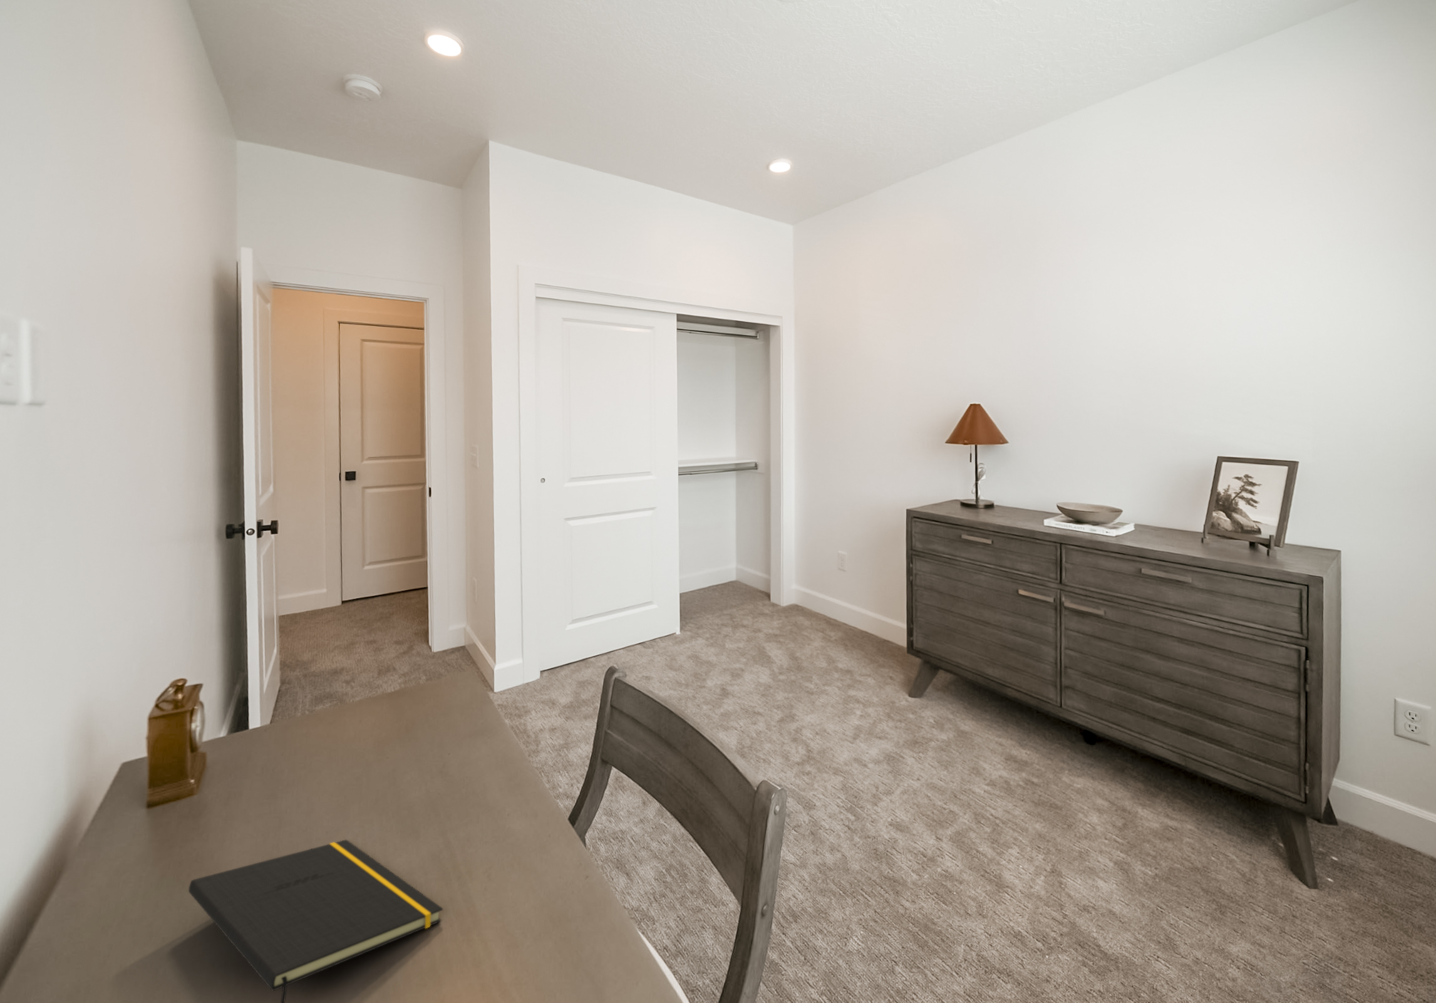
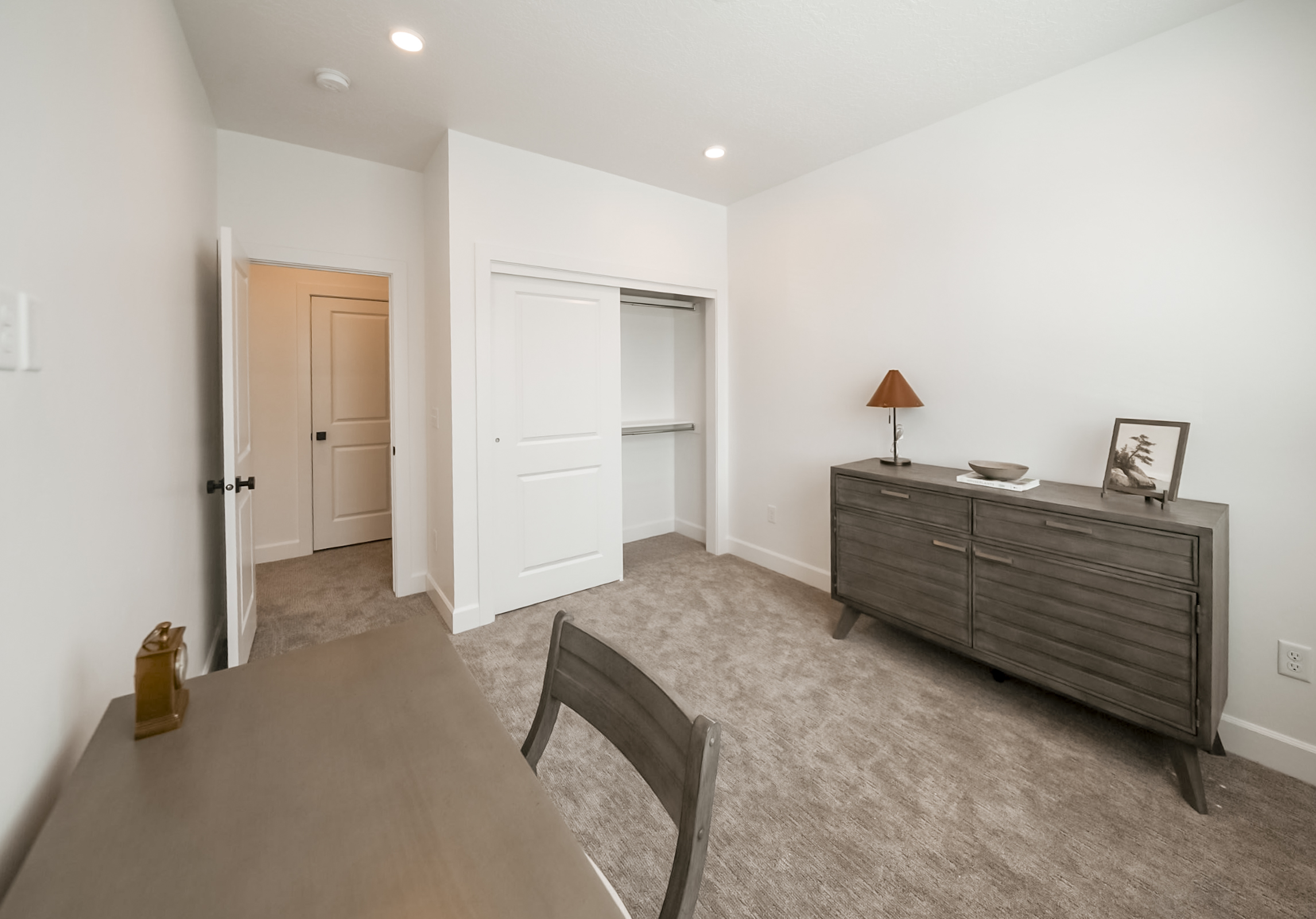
- notepad (315, 900)
